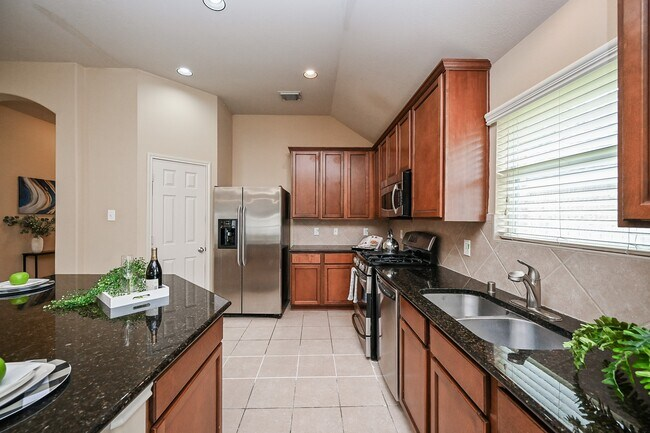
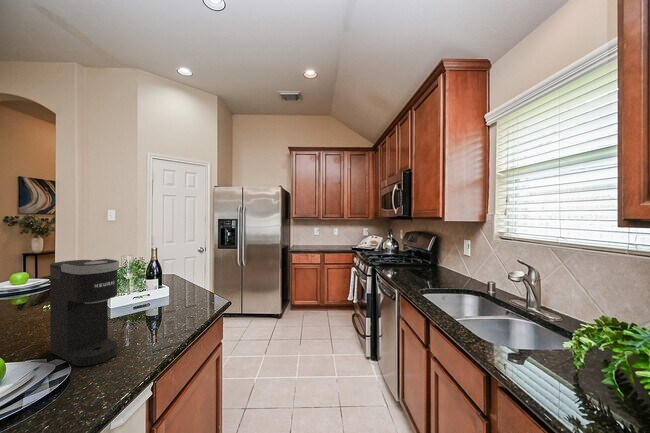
+ coffee maker (84, 306)
